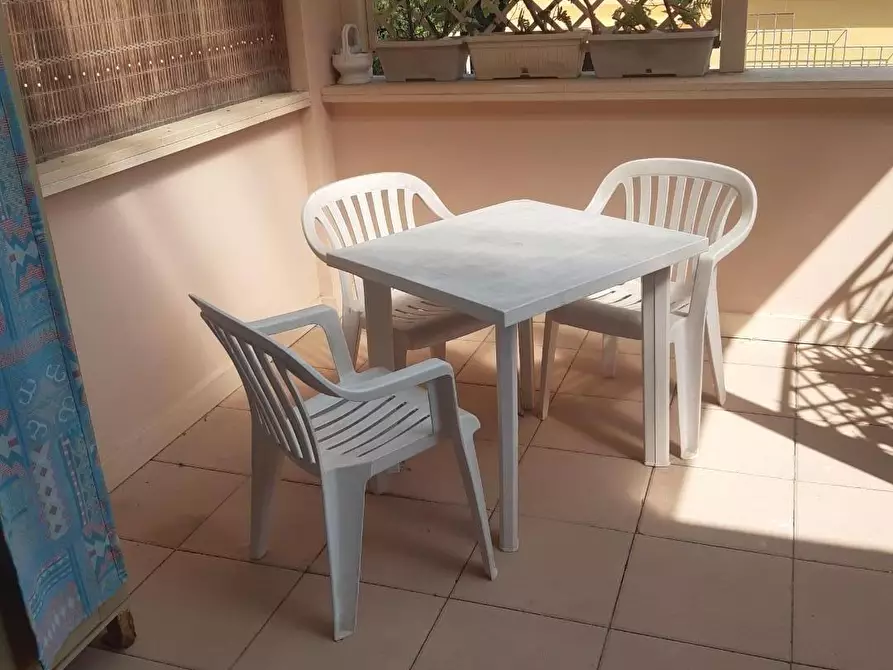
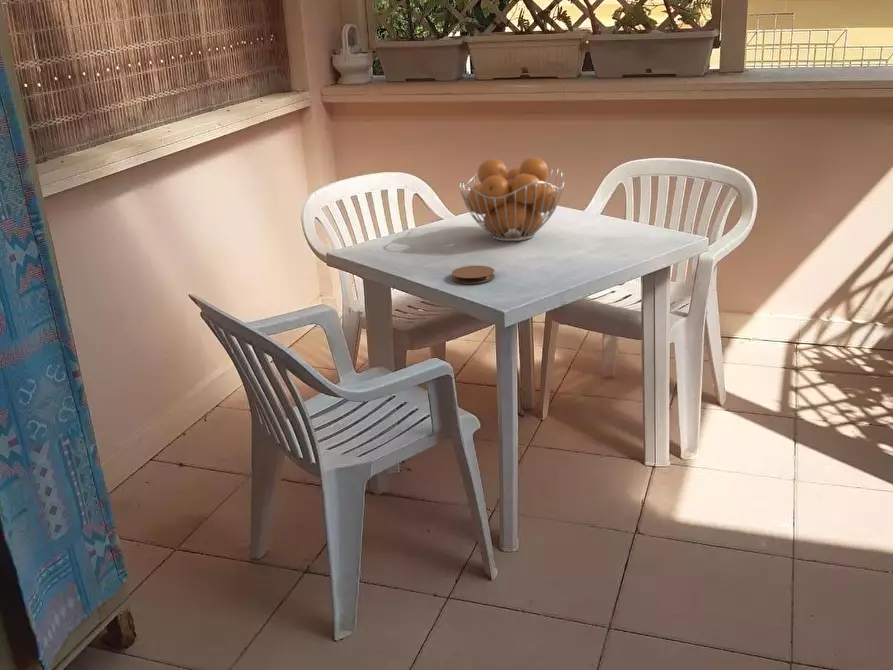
+ coaster (473, 274)
+ fruit basket (511, 197)
